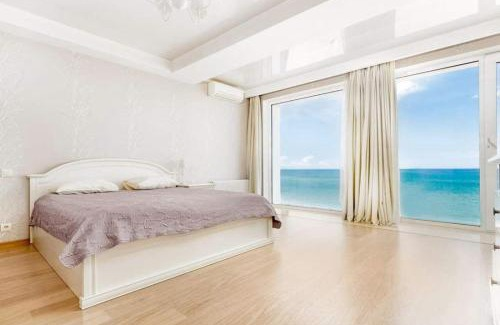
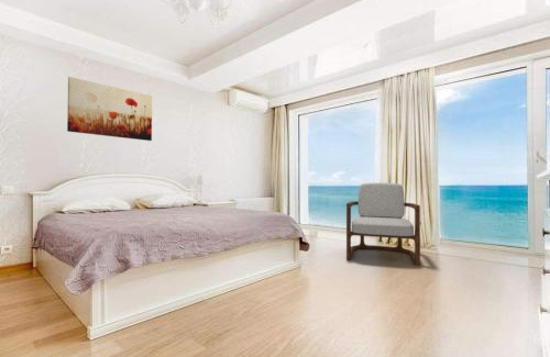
+ wall art (113, 111)
+ armchair (381, 219)
